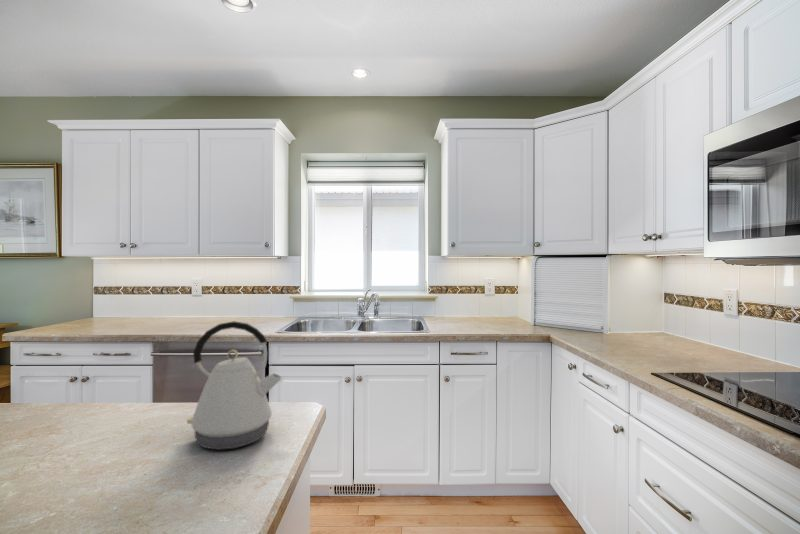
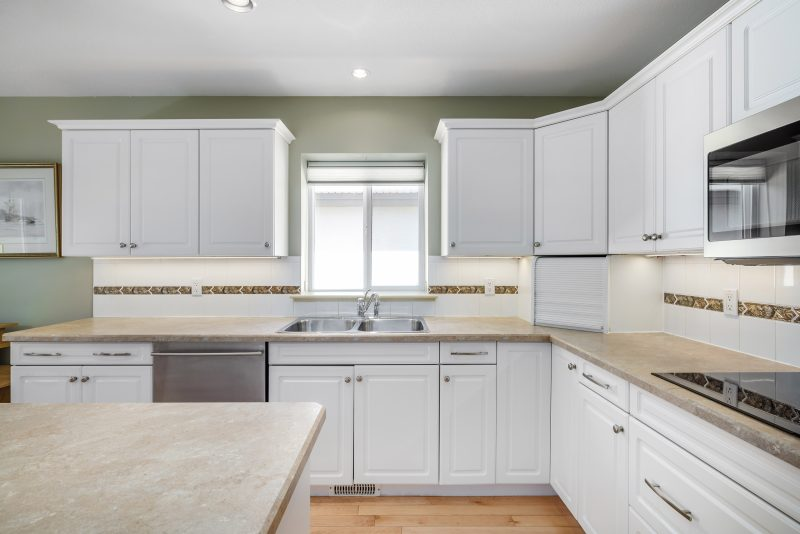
- kettle (235, 379)
